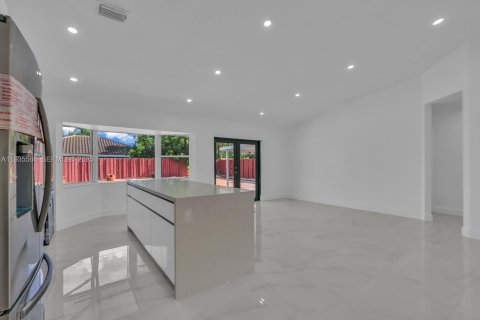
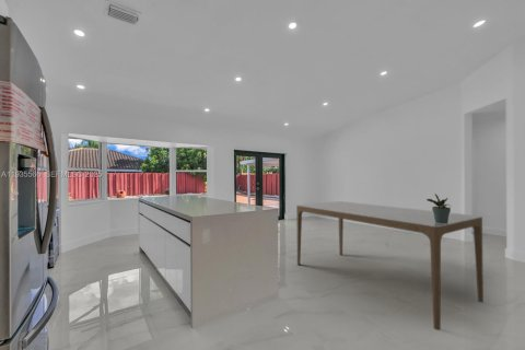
+ potted plant (438, 207)
+ dining table (375, 224)
